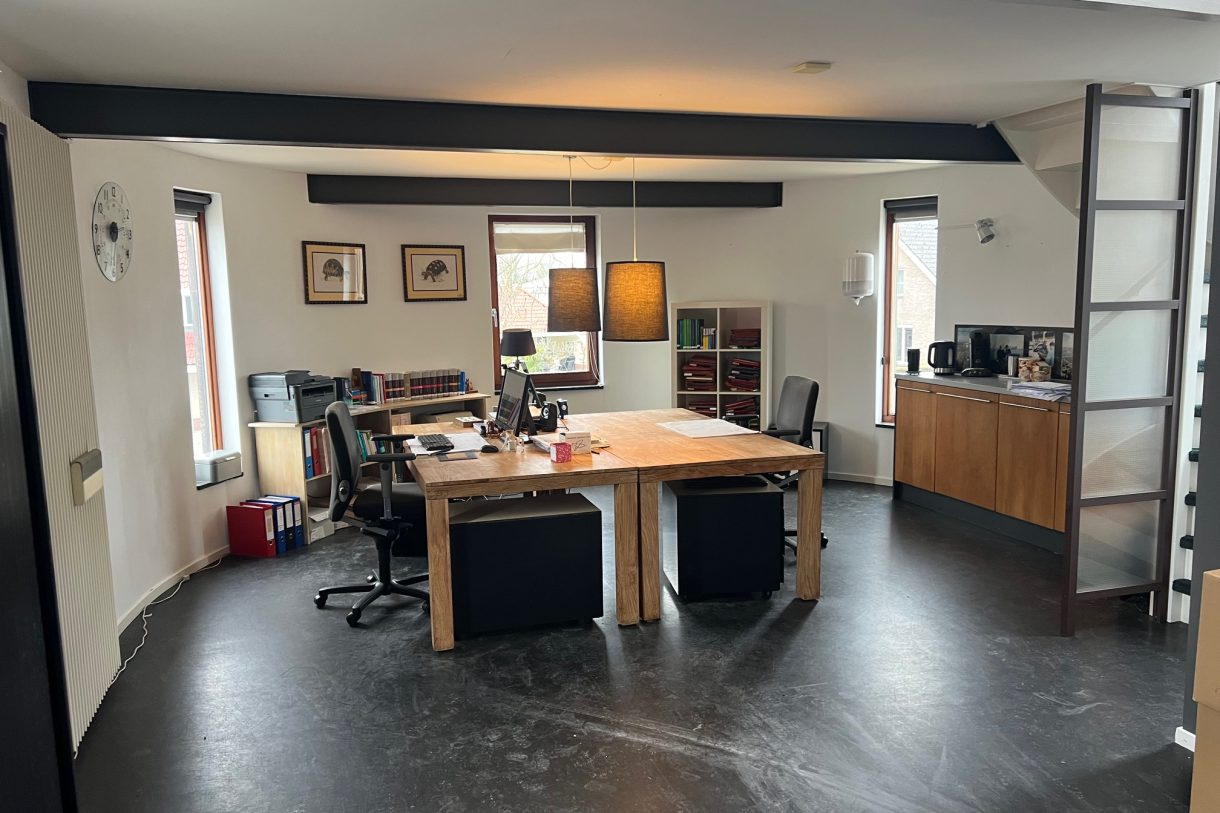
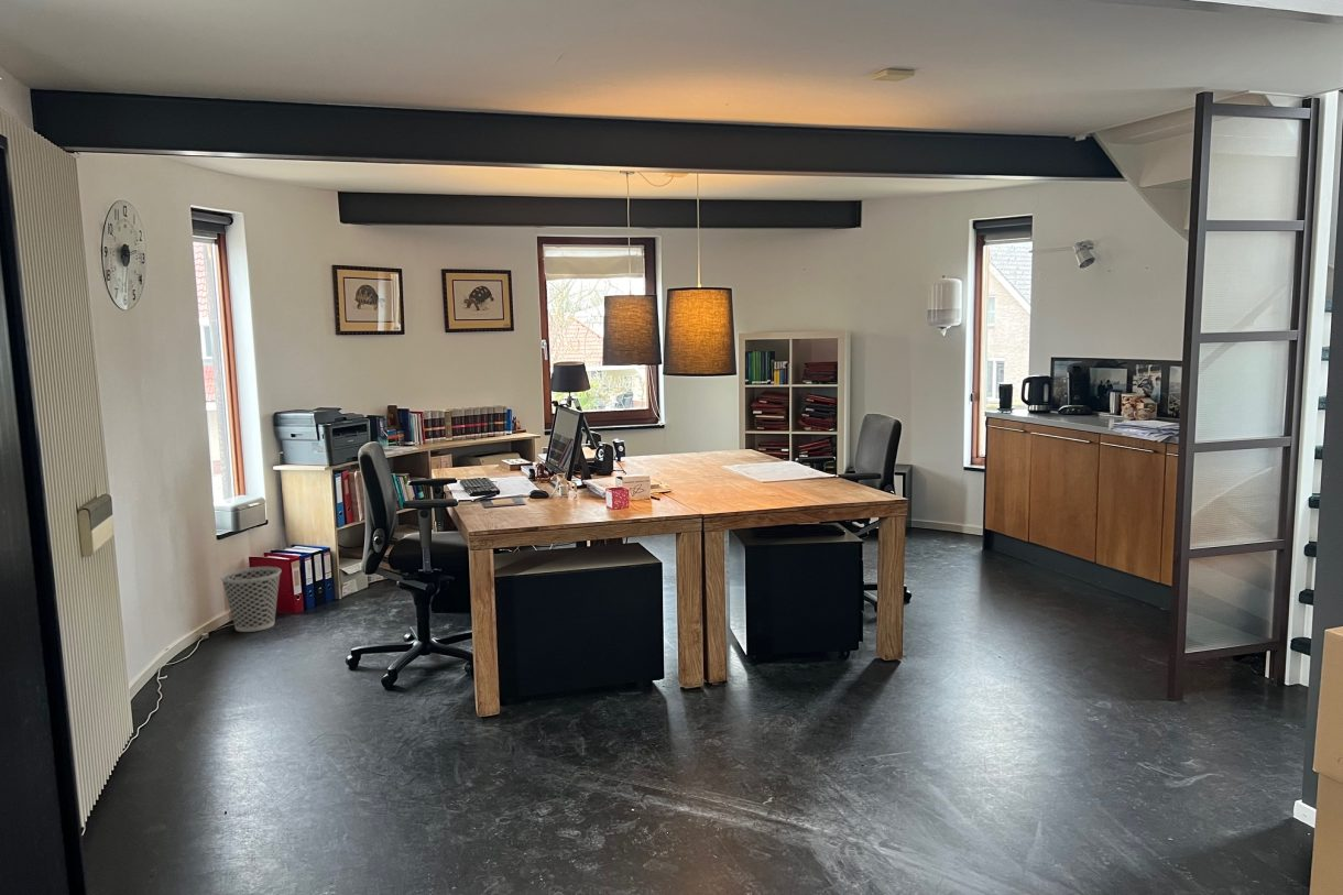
+ wastebasket (252, 599)
